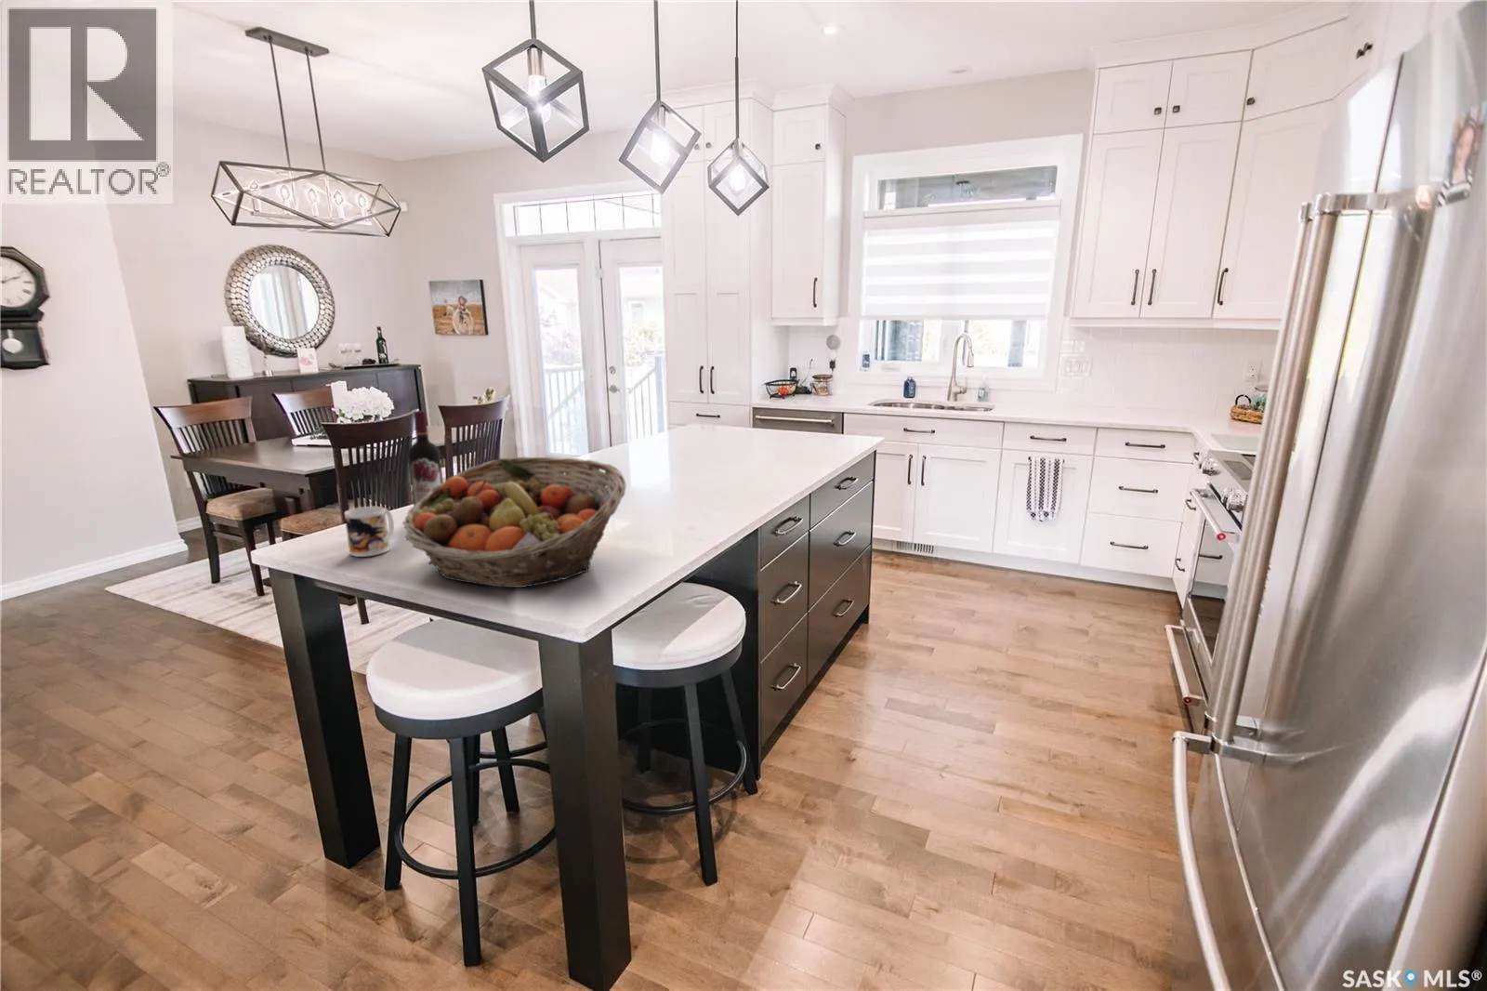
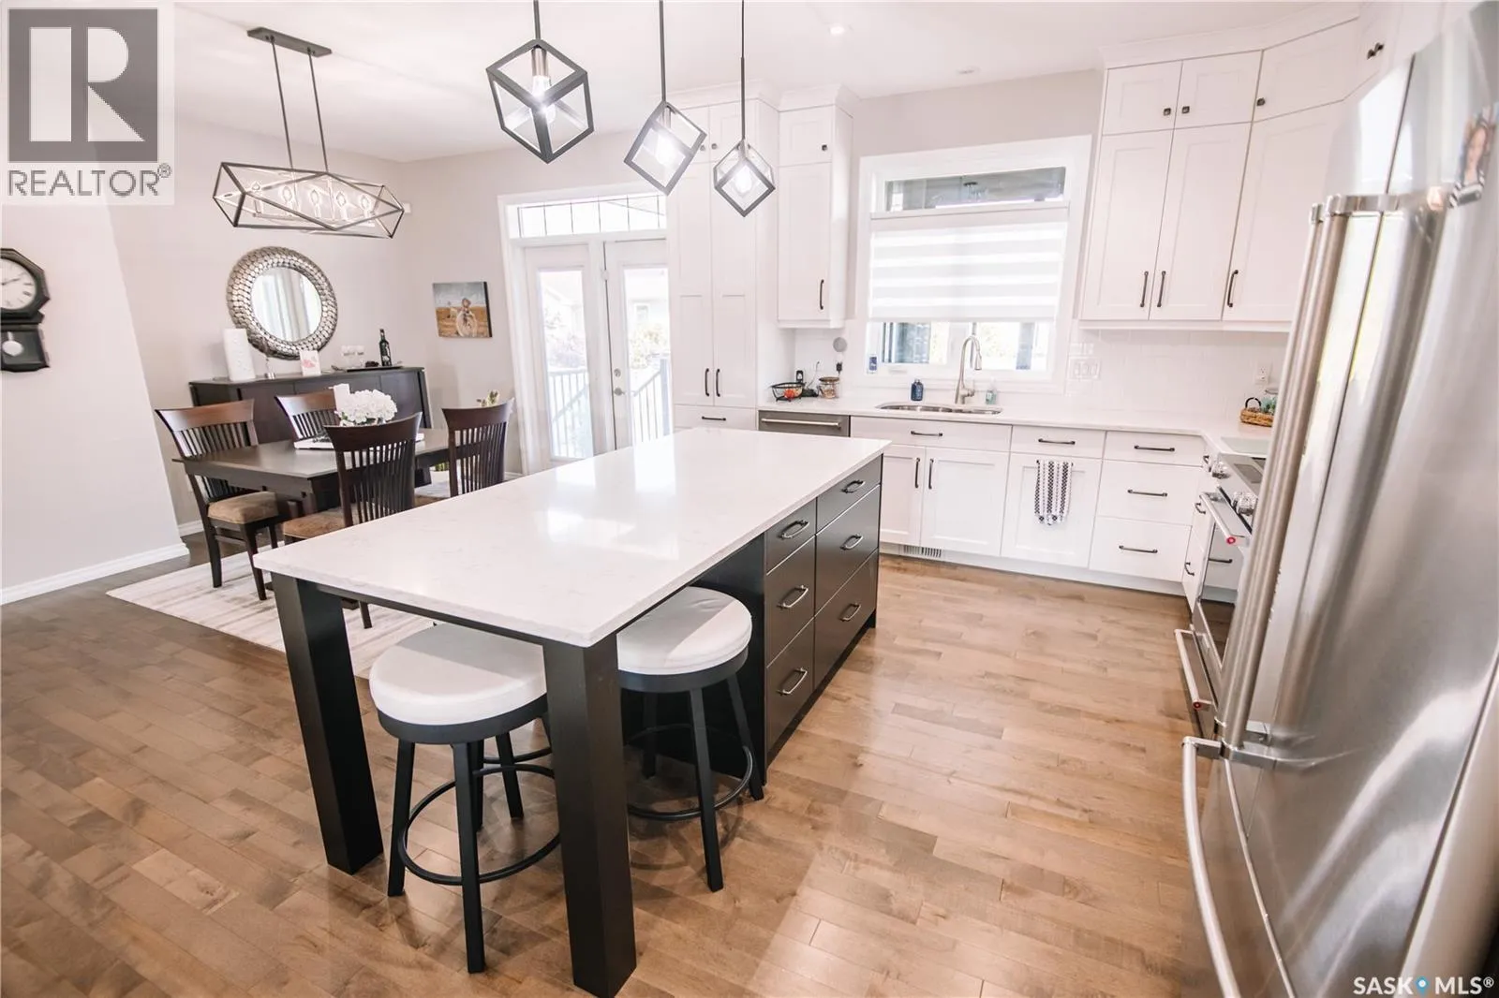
- fruit basket (517, 517)
- mug (373, 528)
- wine bottle (426, 469)
